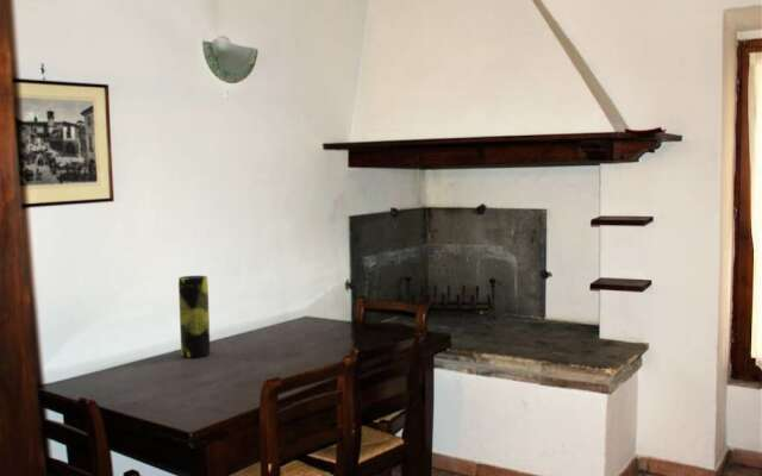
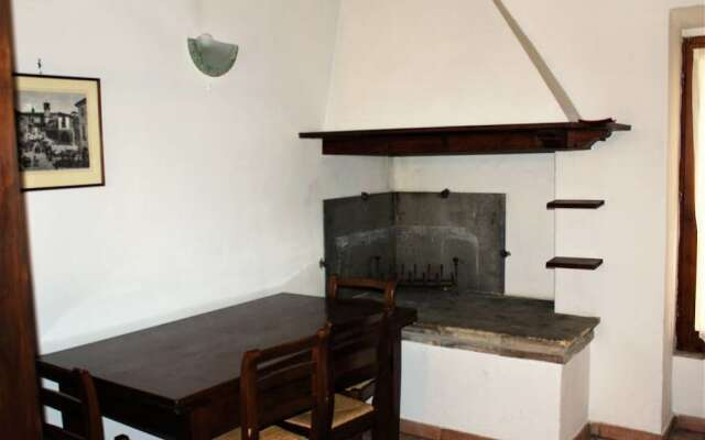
- vase (194, 315)
